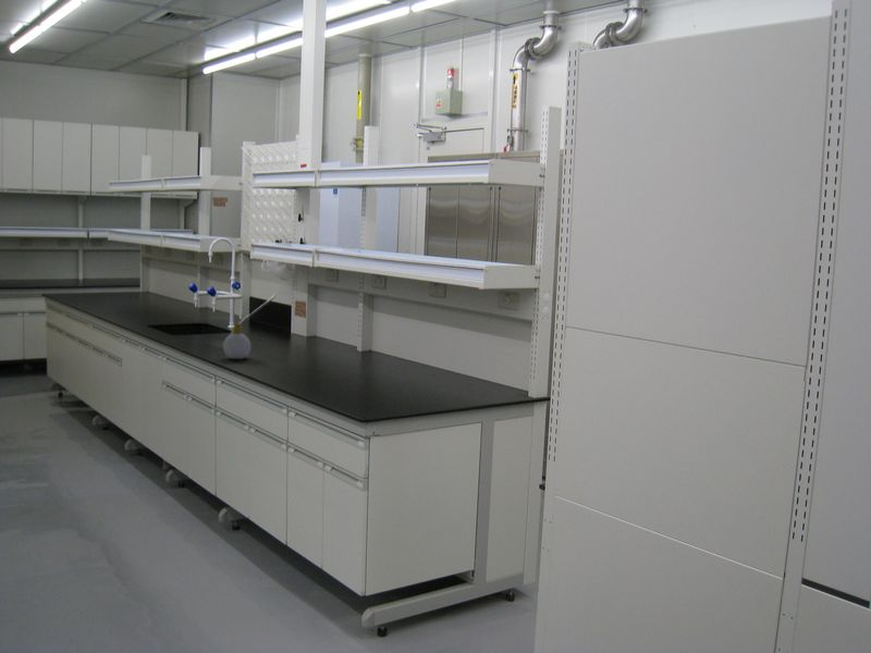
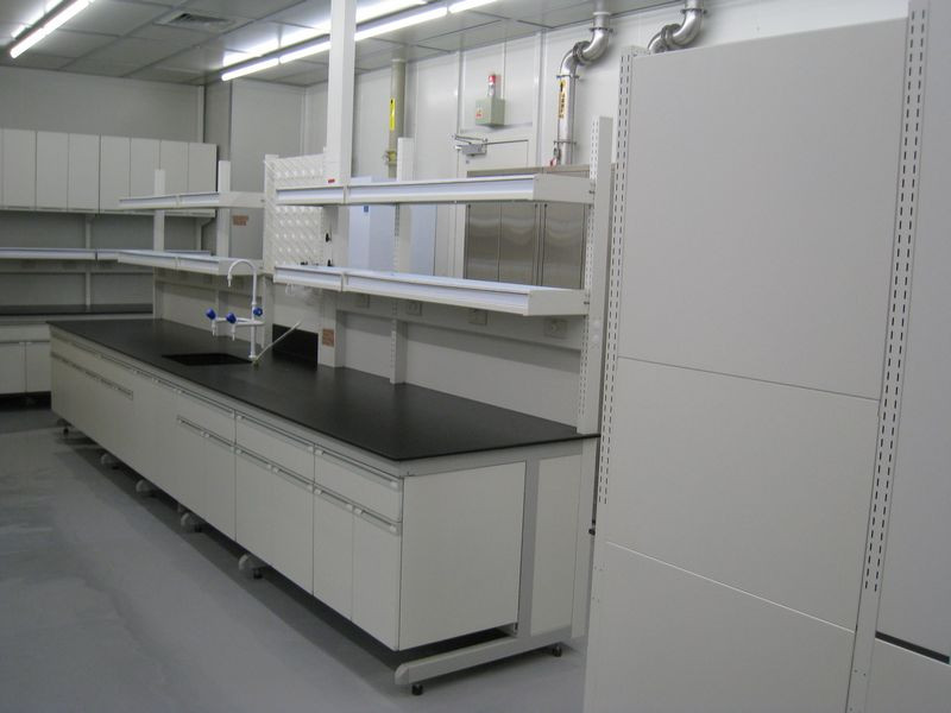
- soap bottle (236, 341)
